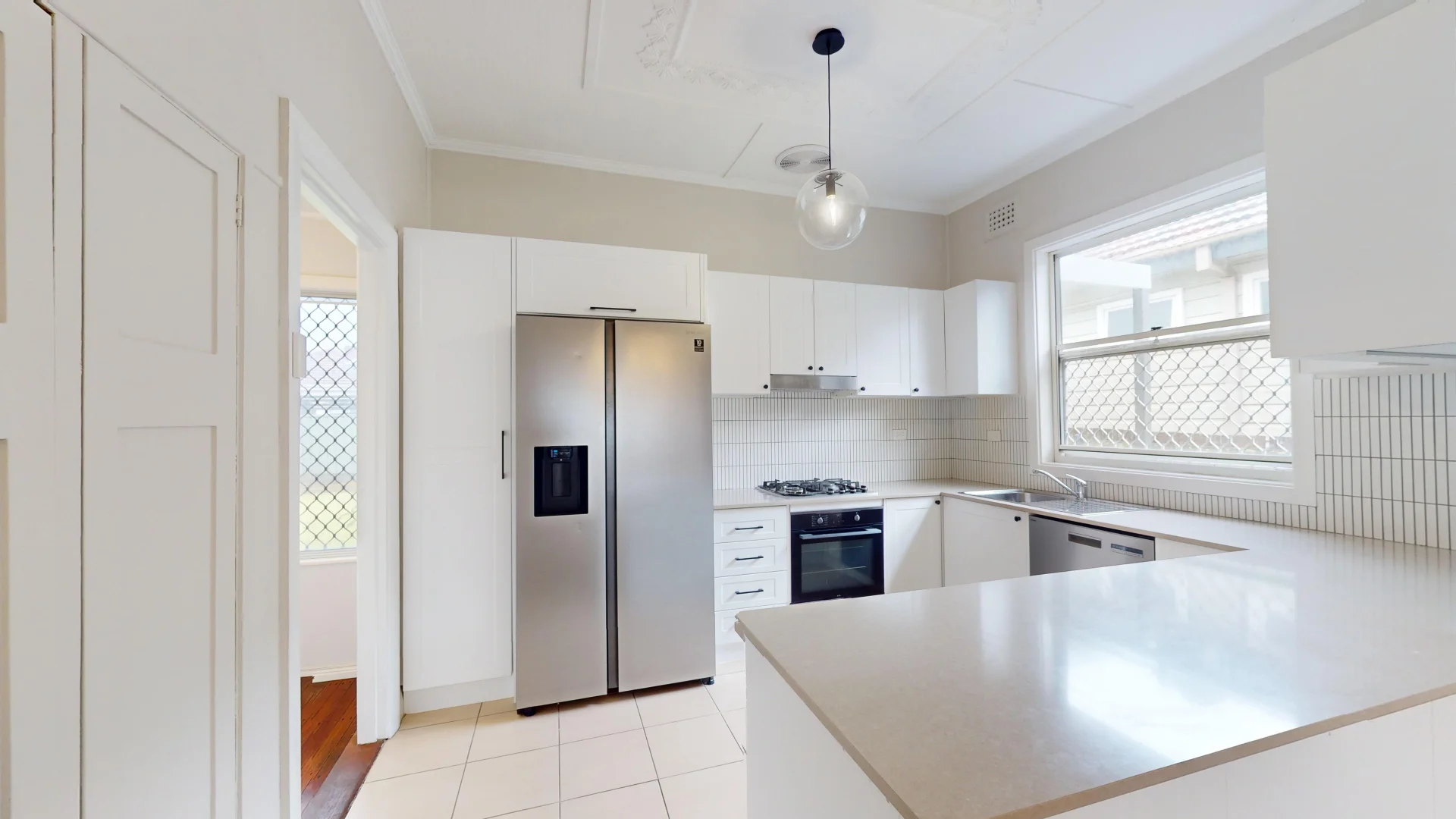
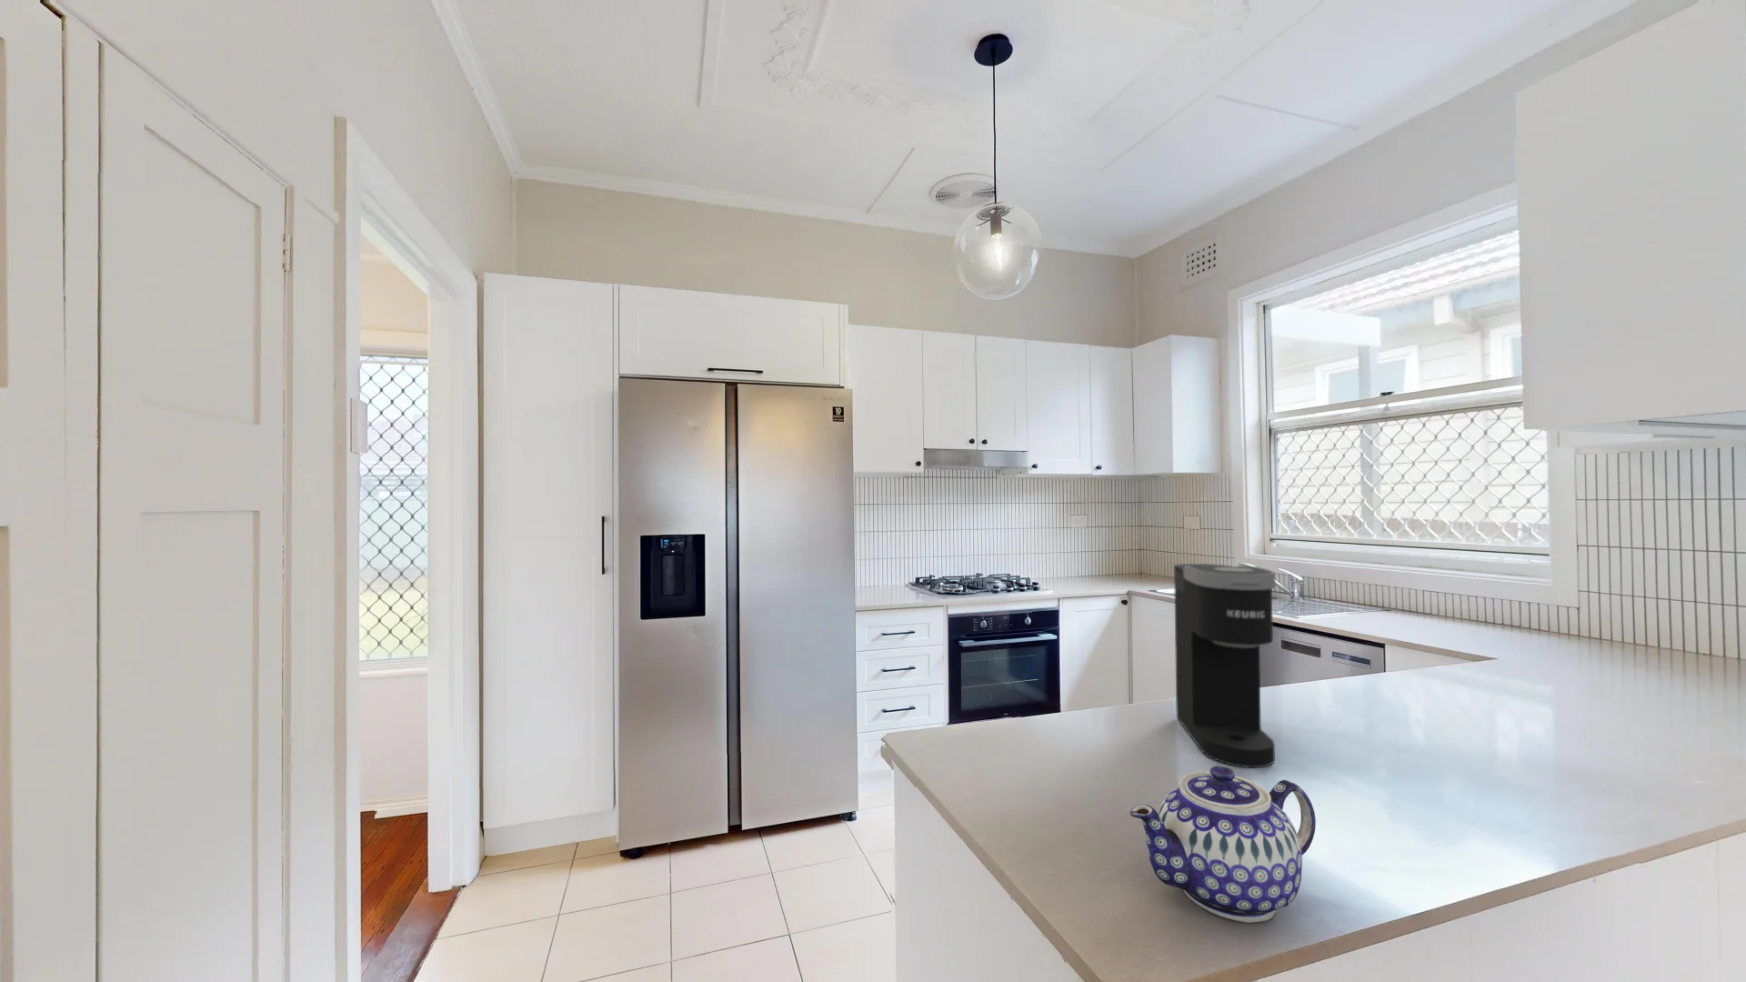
+ teapot (1224, 830)
+ coffee maker (1220, 651)
